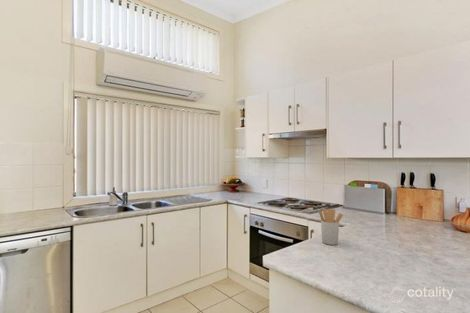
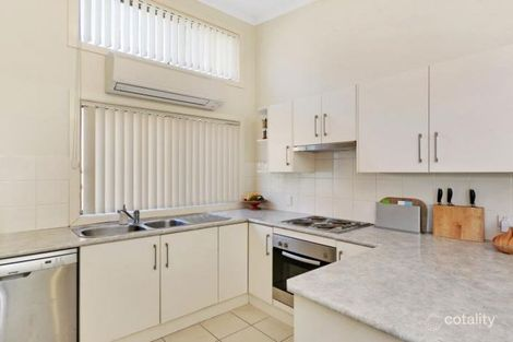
- utensil holder (329, 225)
